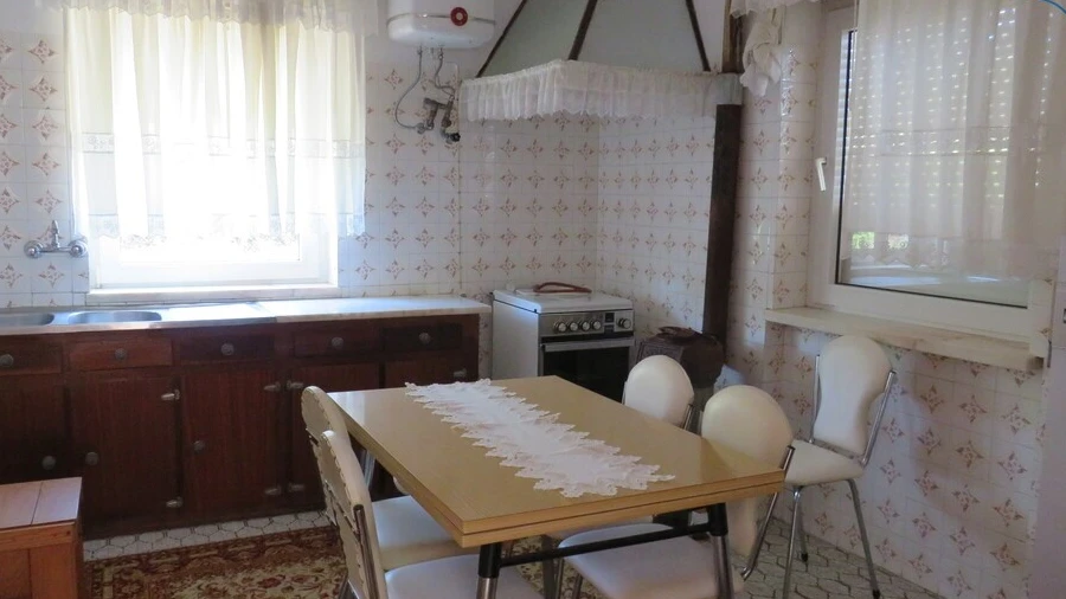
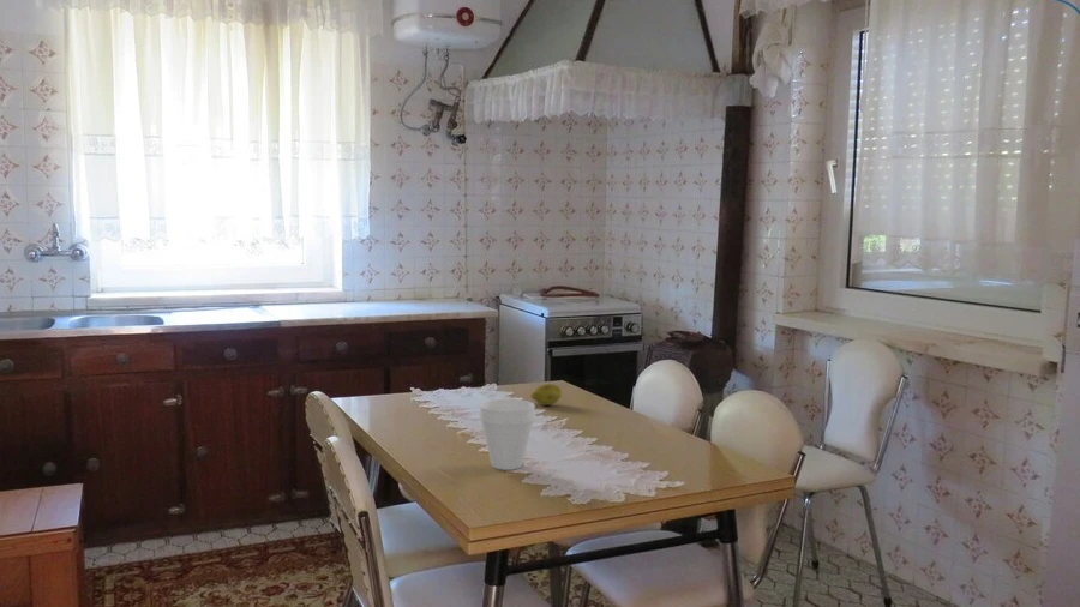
+ cup (506, 434)
+ fruit (546, 393)
